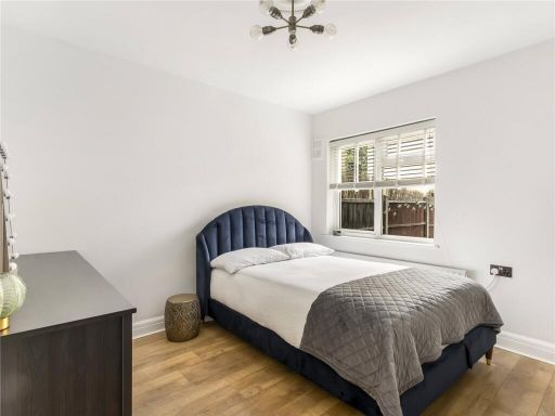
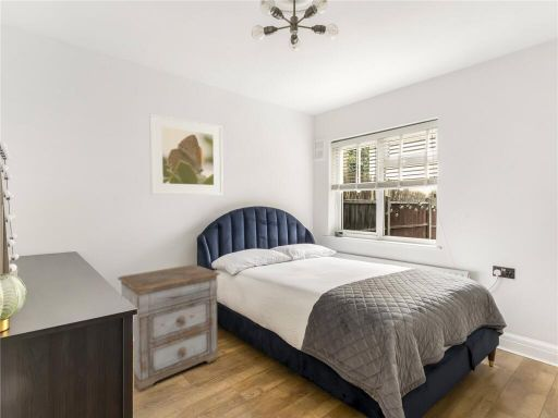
+ nightstand (170, 319)
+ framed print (189, 158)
